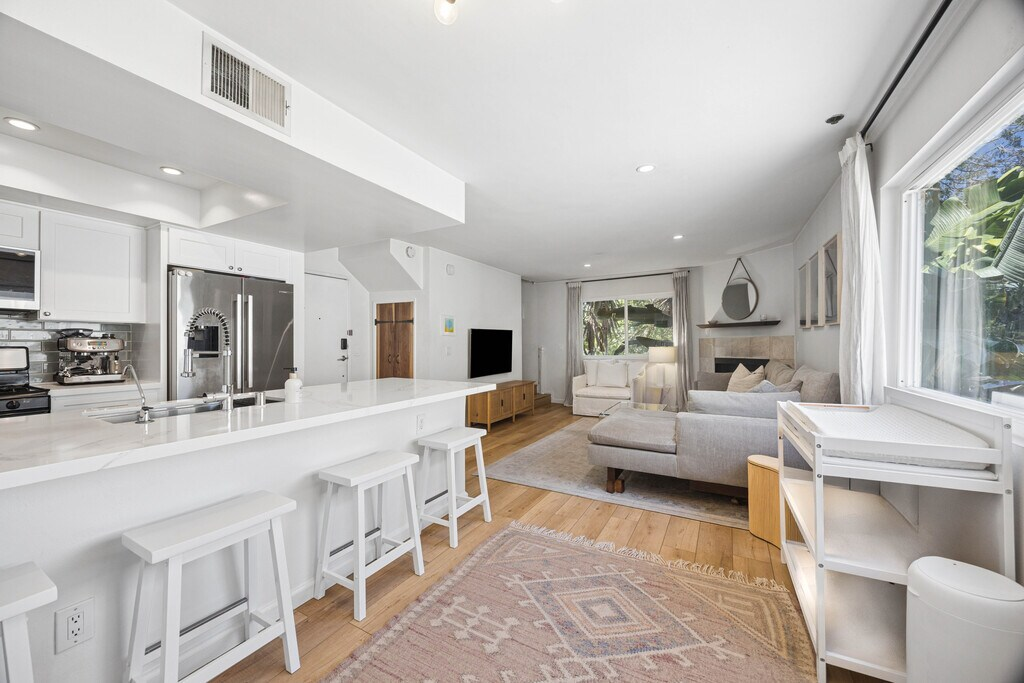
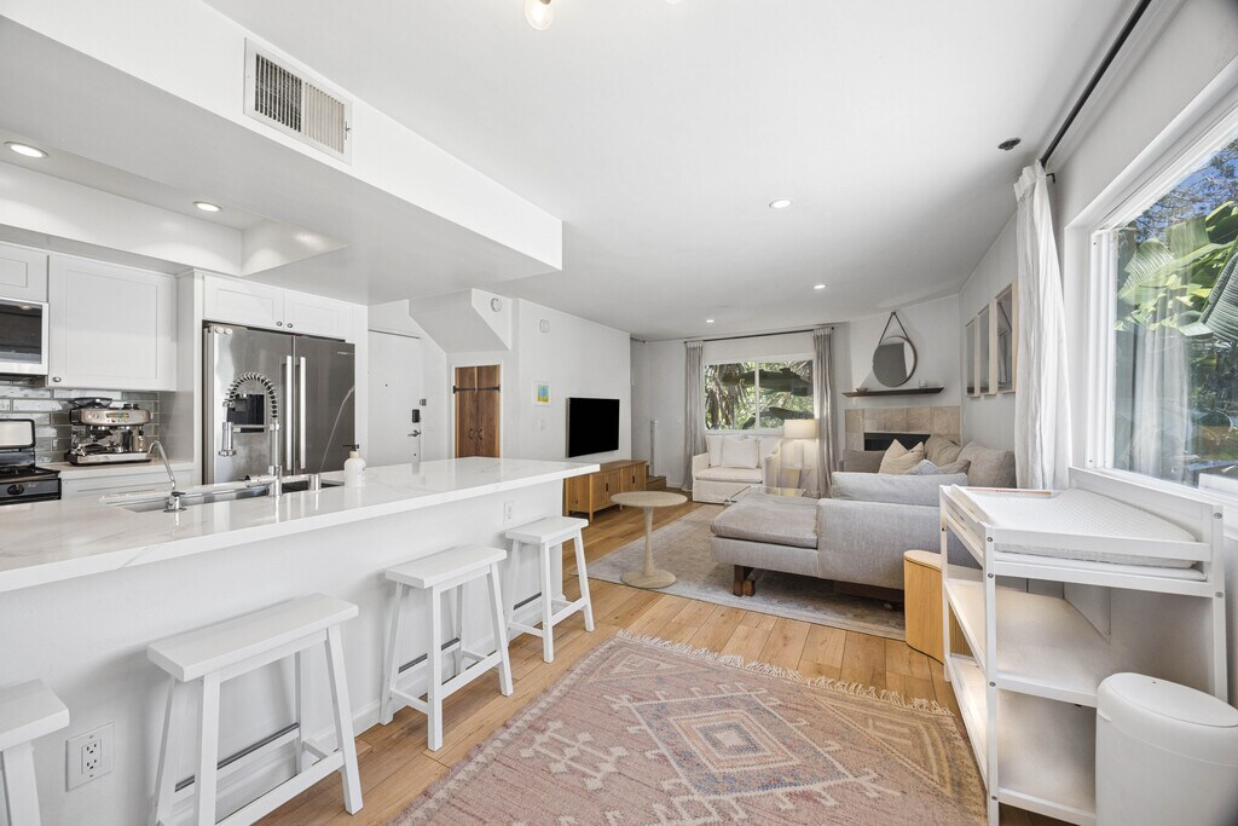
+ side table (648, 537)
